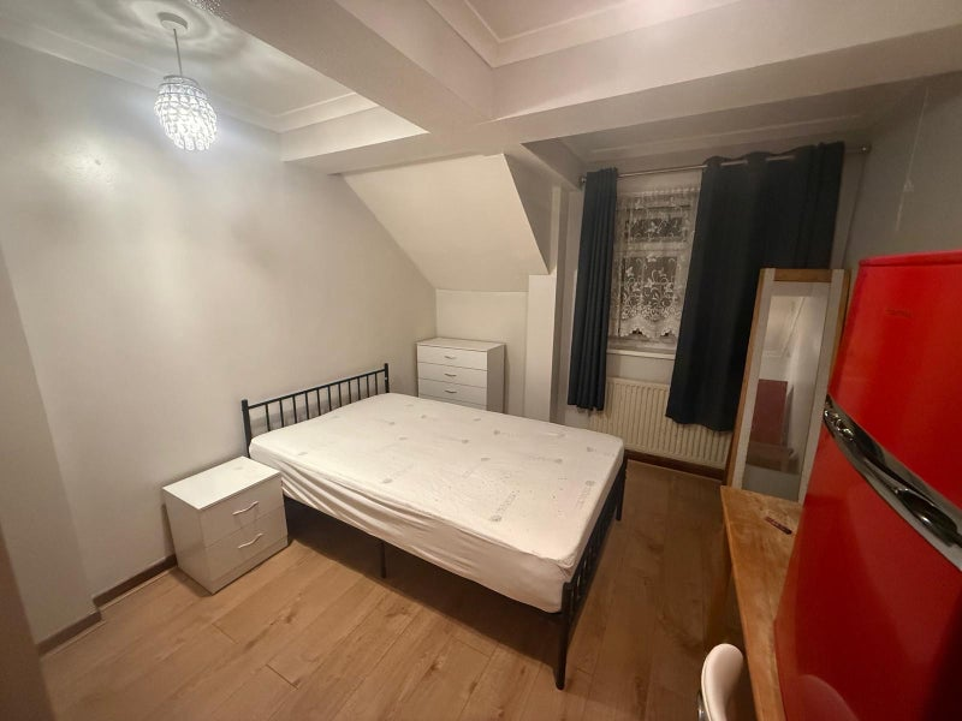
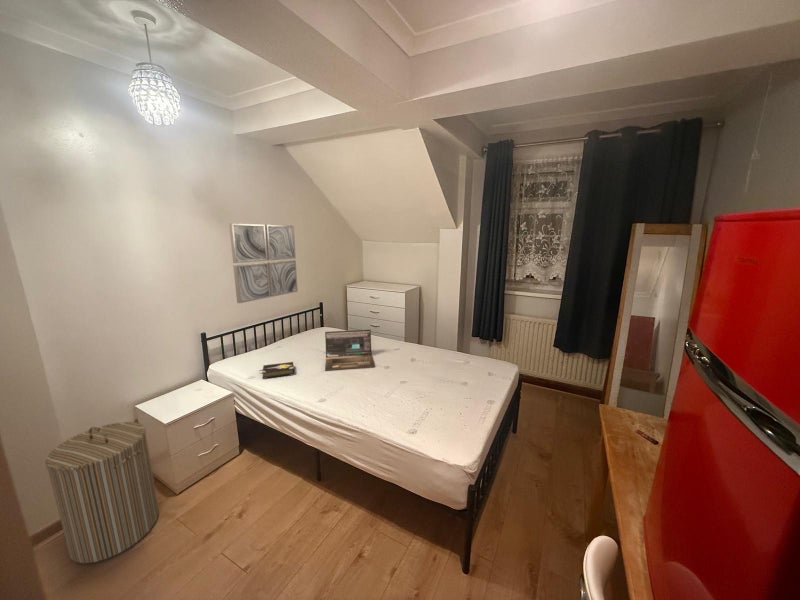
+ wall art (267, 262)
+ laundry hamper (107, 480)
+ hardback book (278, 369)
+ laptop (349, 348)
